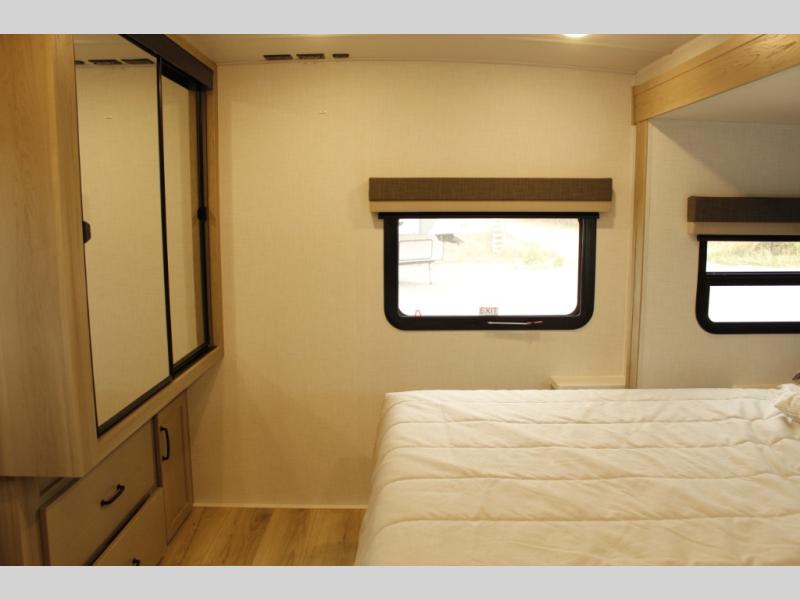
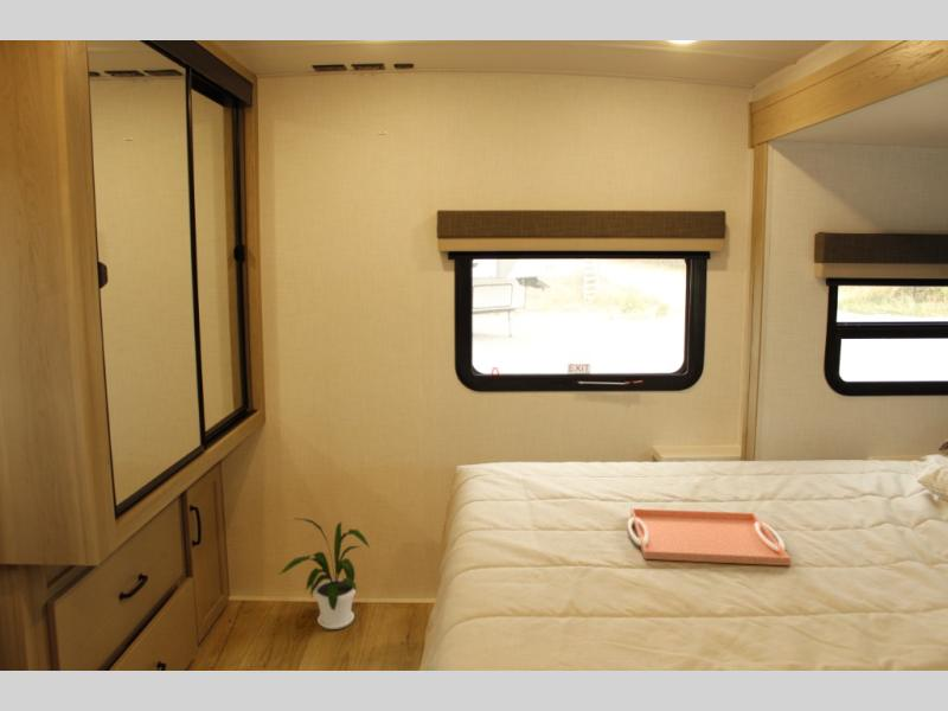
+ serving tray (703, 533)
+ house plant (329, 572)
